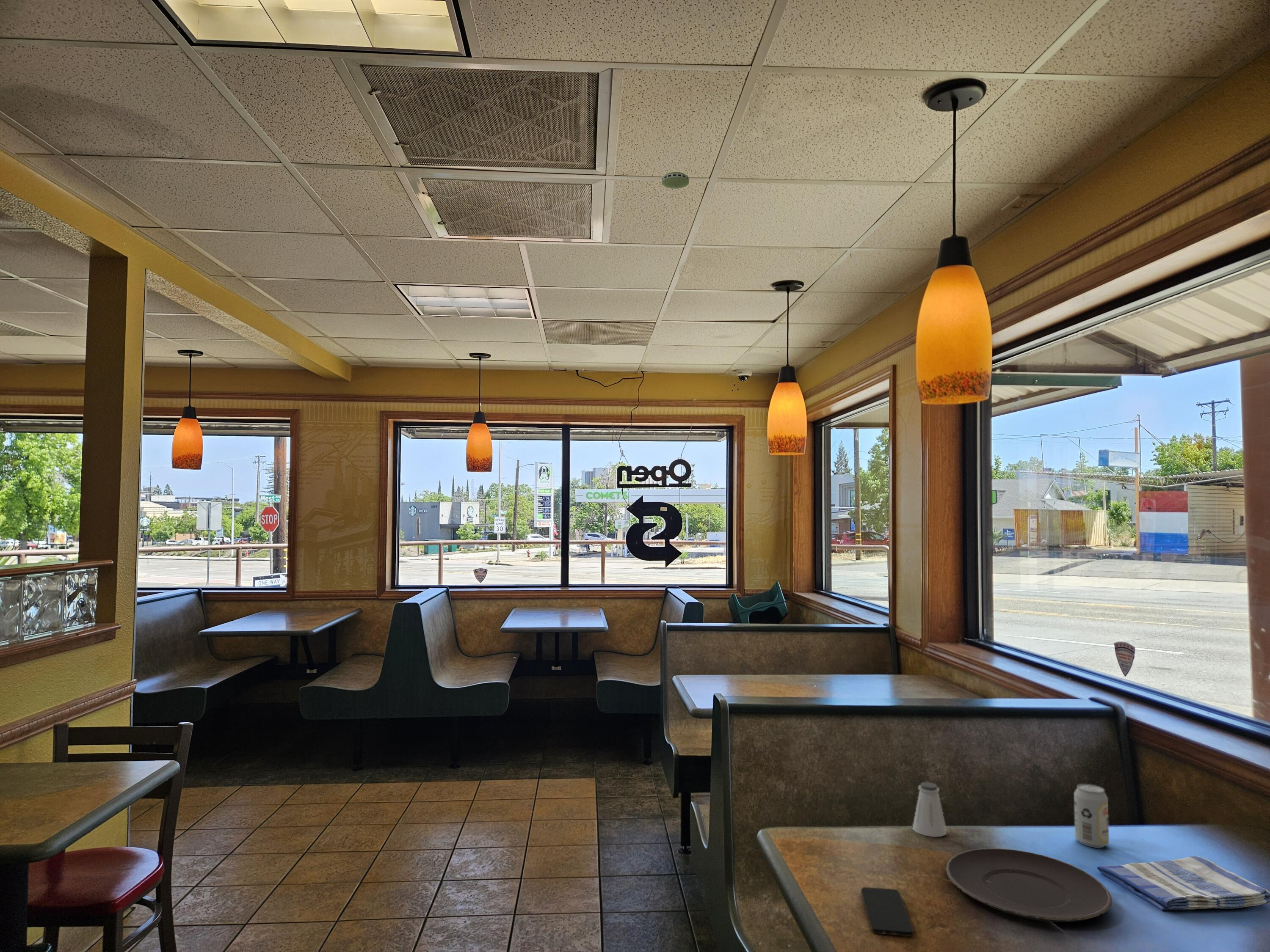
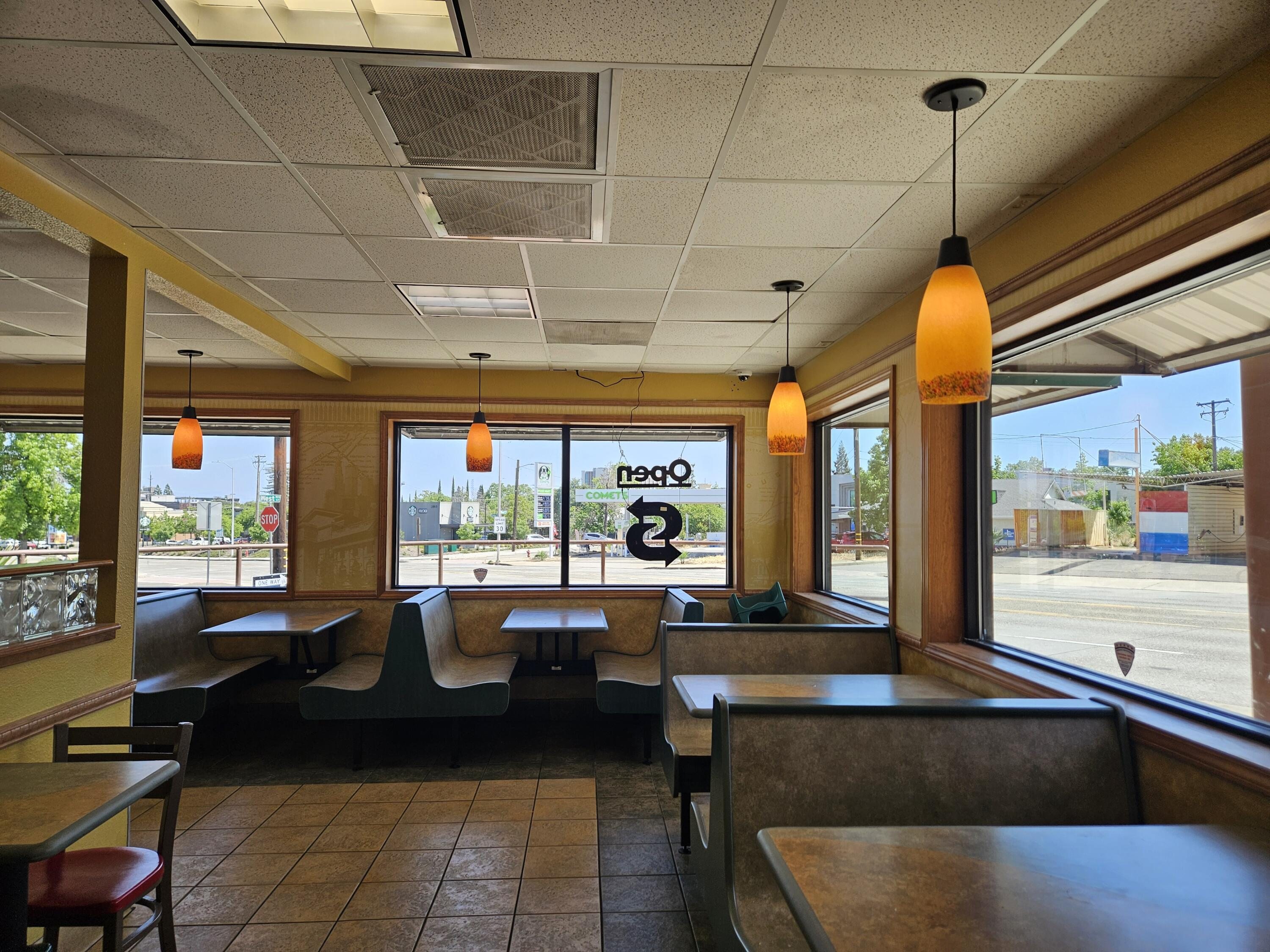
- smartphone (886, 910)
- plate (1025, 886)
- beverage can (1091, 815)
- dish towel (1182, 881)
- saltshaker (929, 807)
- smoke detector (675, 180)
